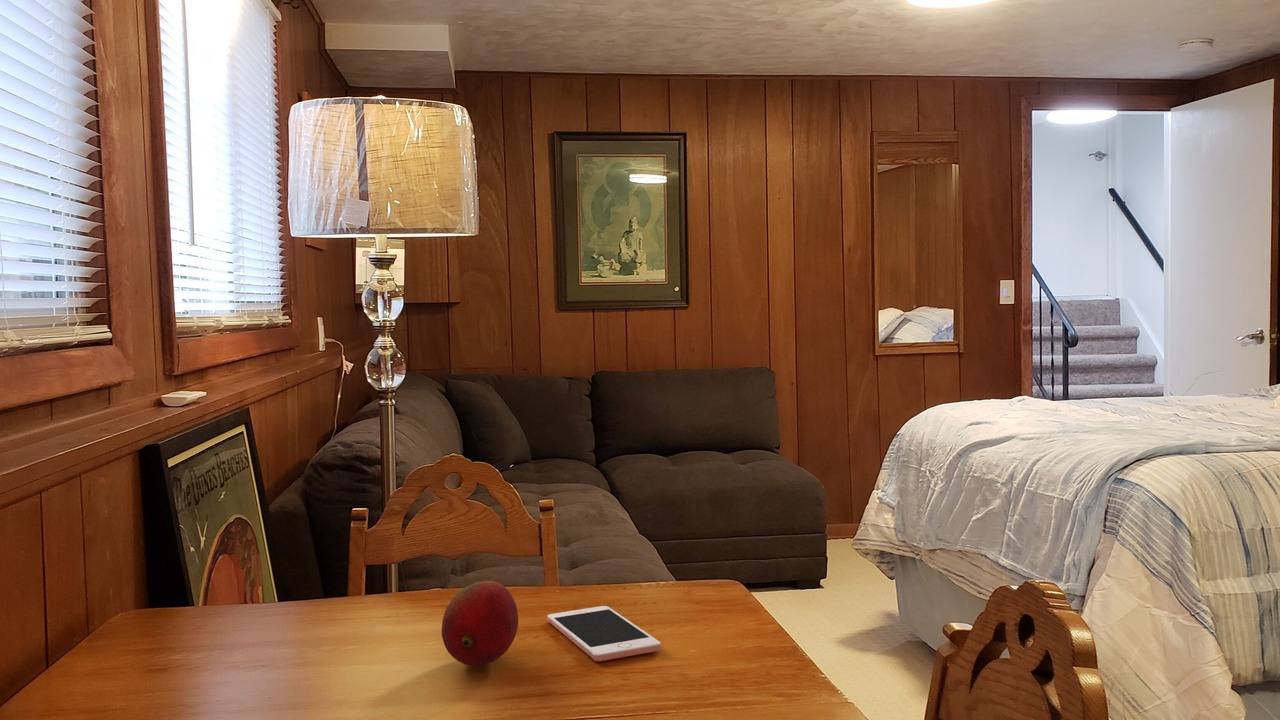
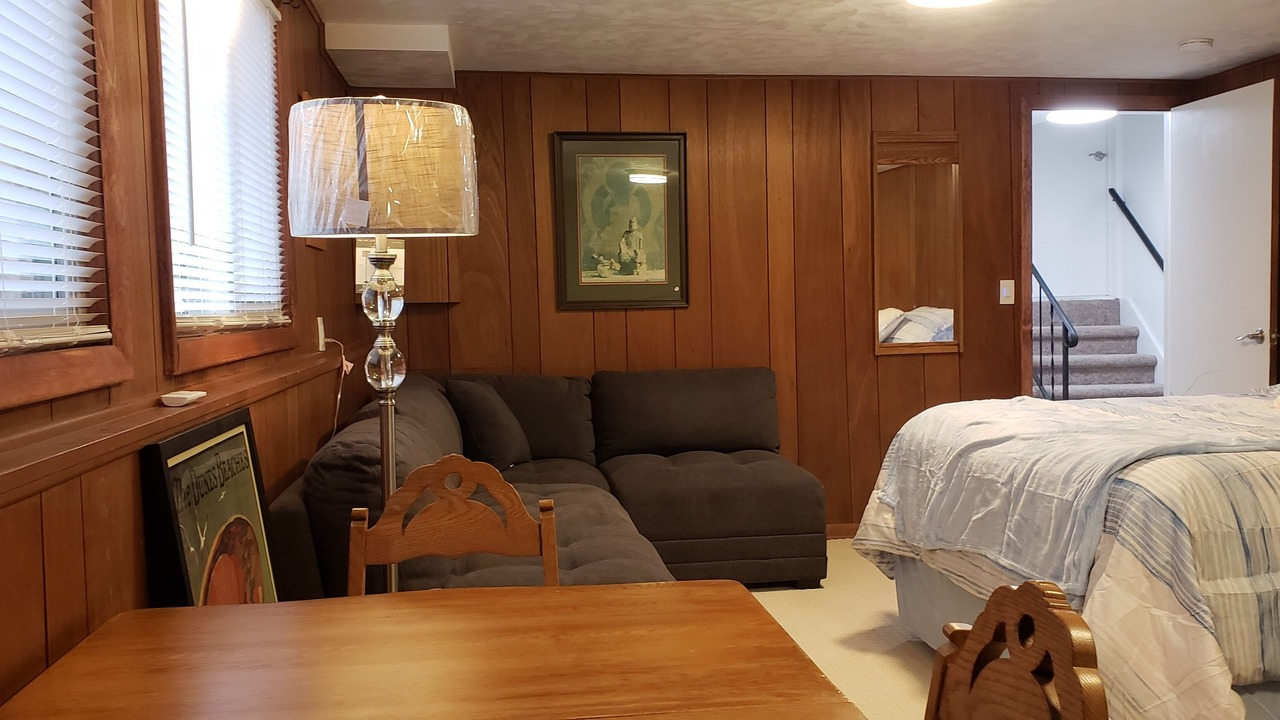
- fruit (481, 621)
- cell phone (601, 631)
